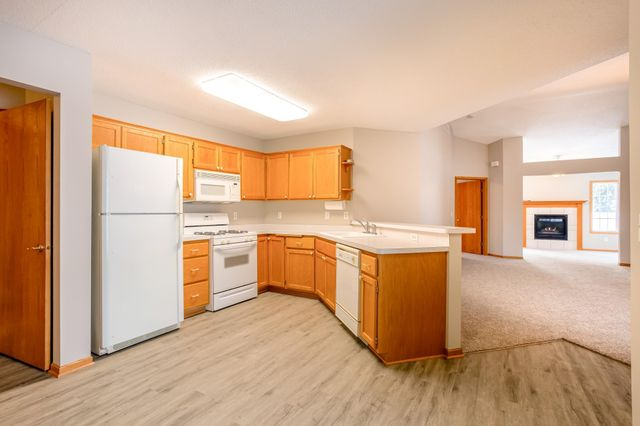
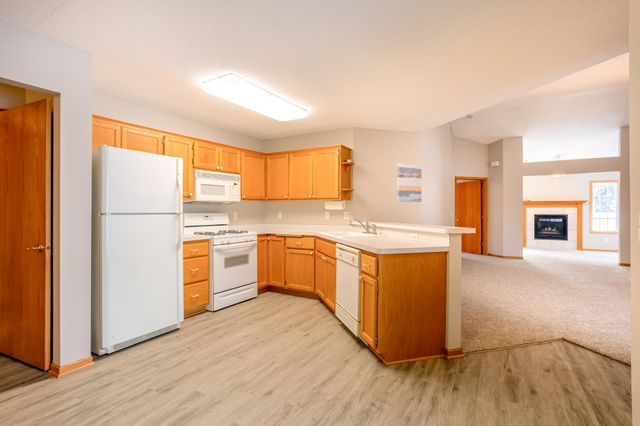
+ wall art (409, 183)
